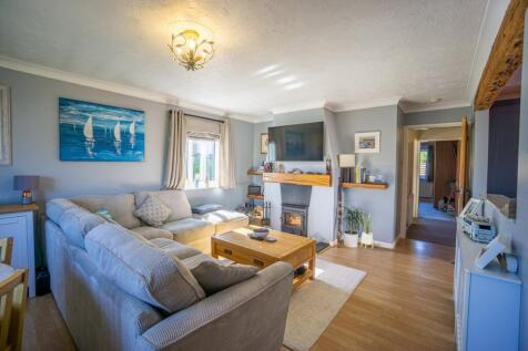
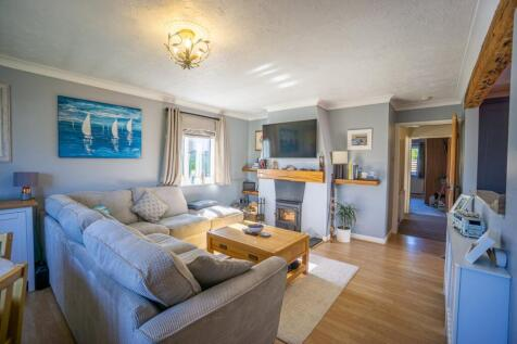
- house plant (367, 228)
